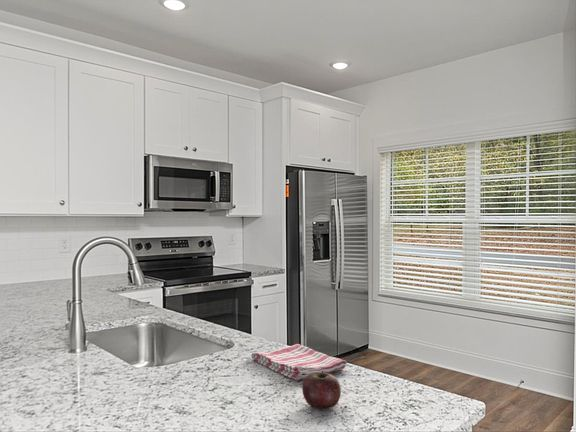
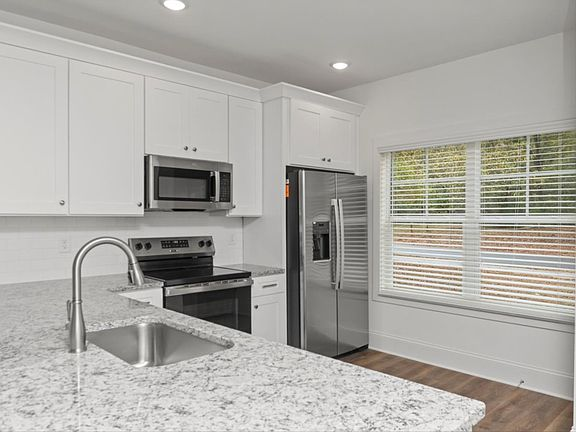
- apple (321, 387)
- dish towel (297, 357)
